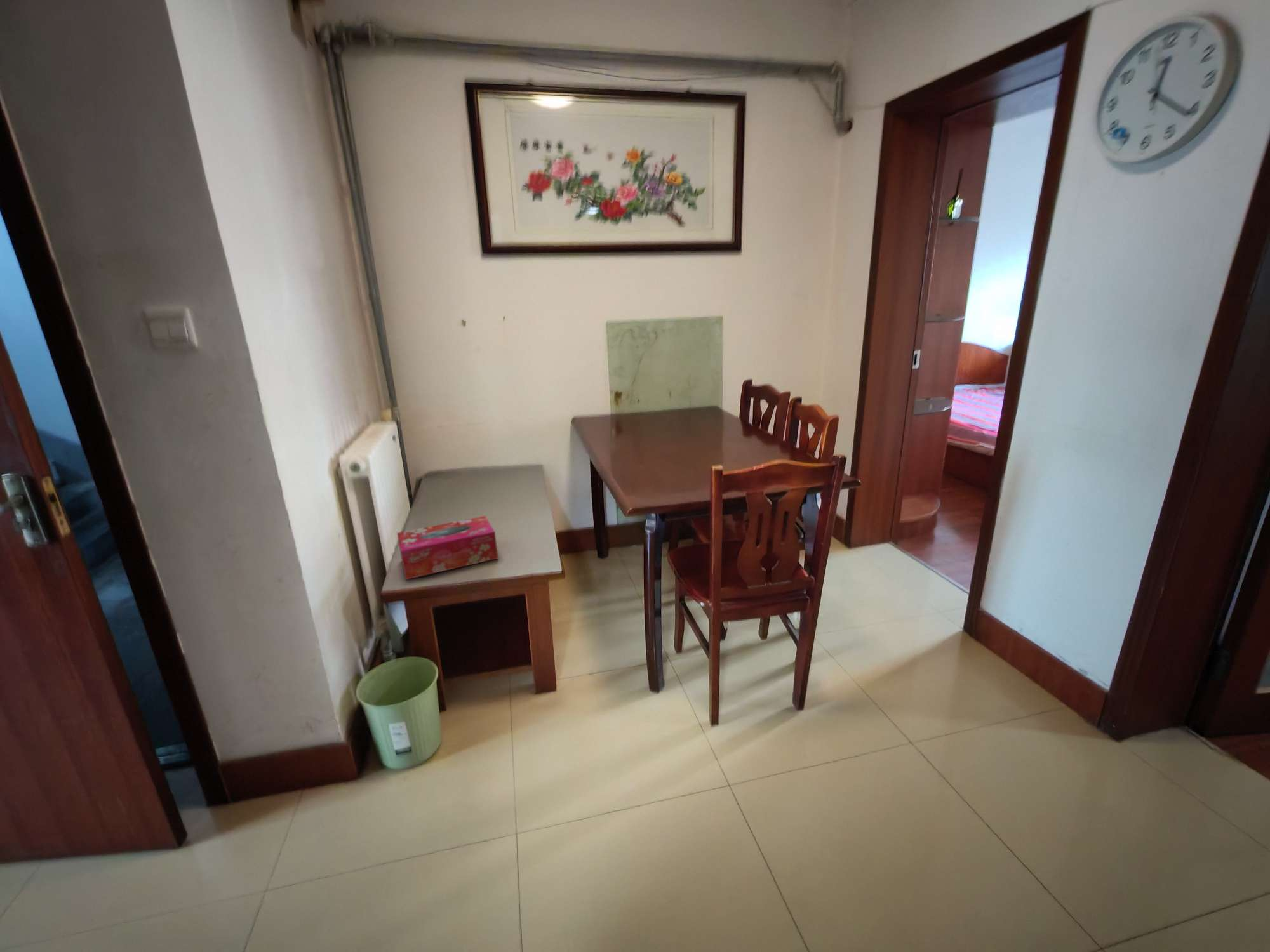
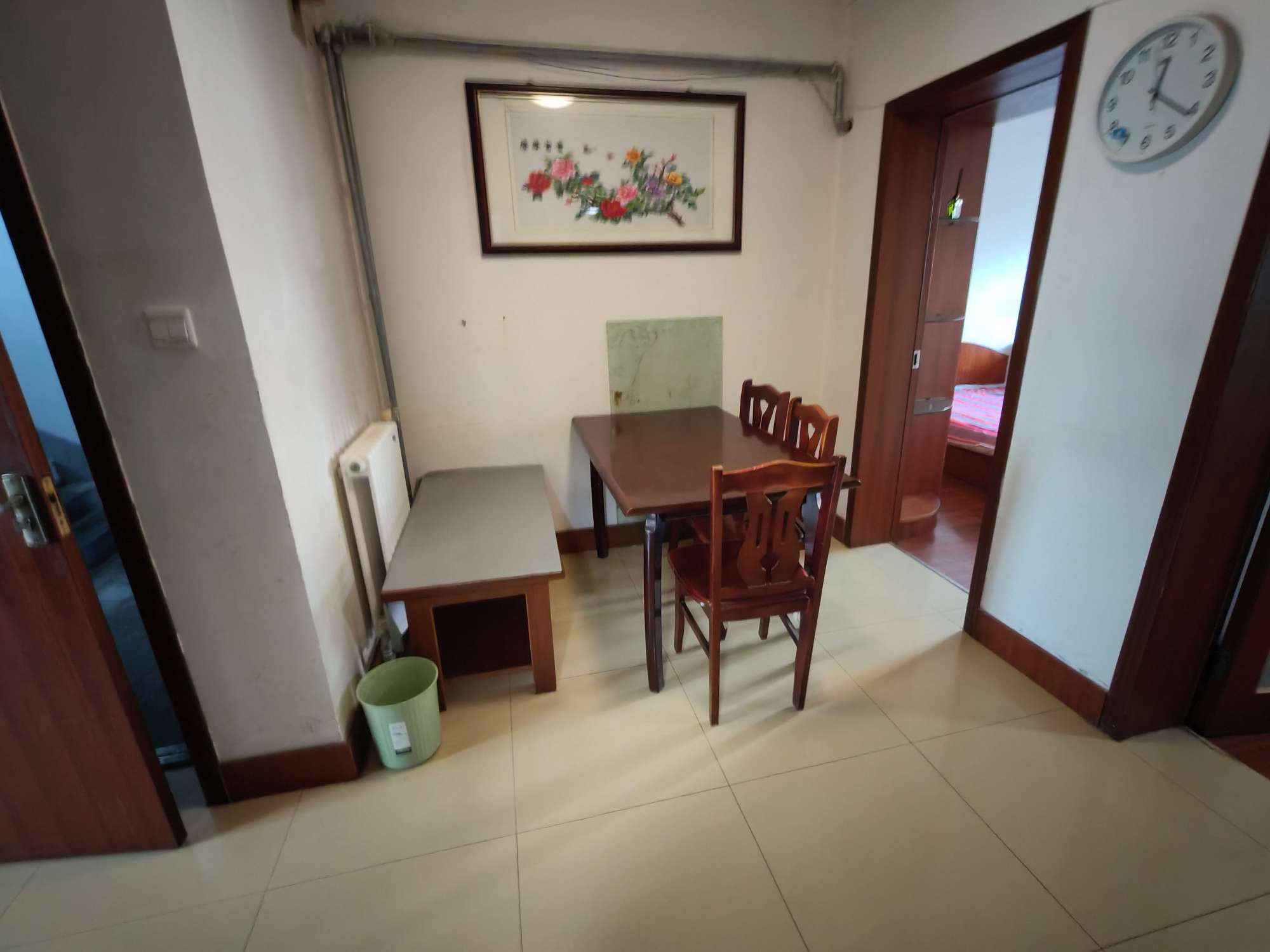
- tissue box (448, 546)
